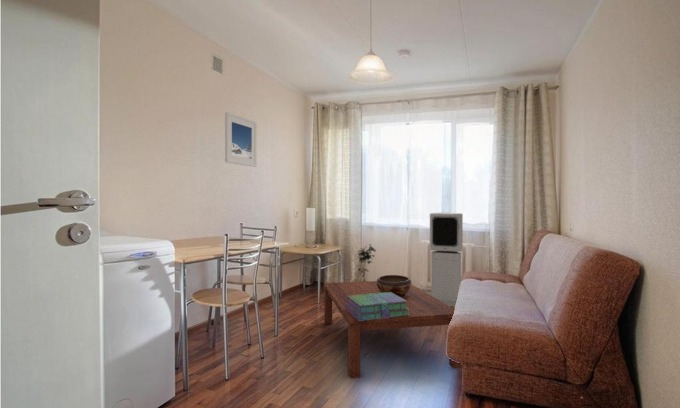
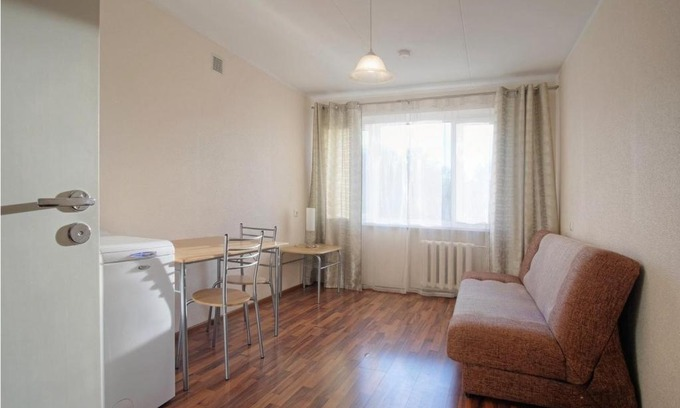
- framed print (241, 141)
- potted plant (365, 269)
- decorative bowl (393, 286)
- stack of books (376, 304)
- coffee table (382, 319)
- air purifier (447, 257)
